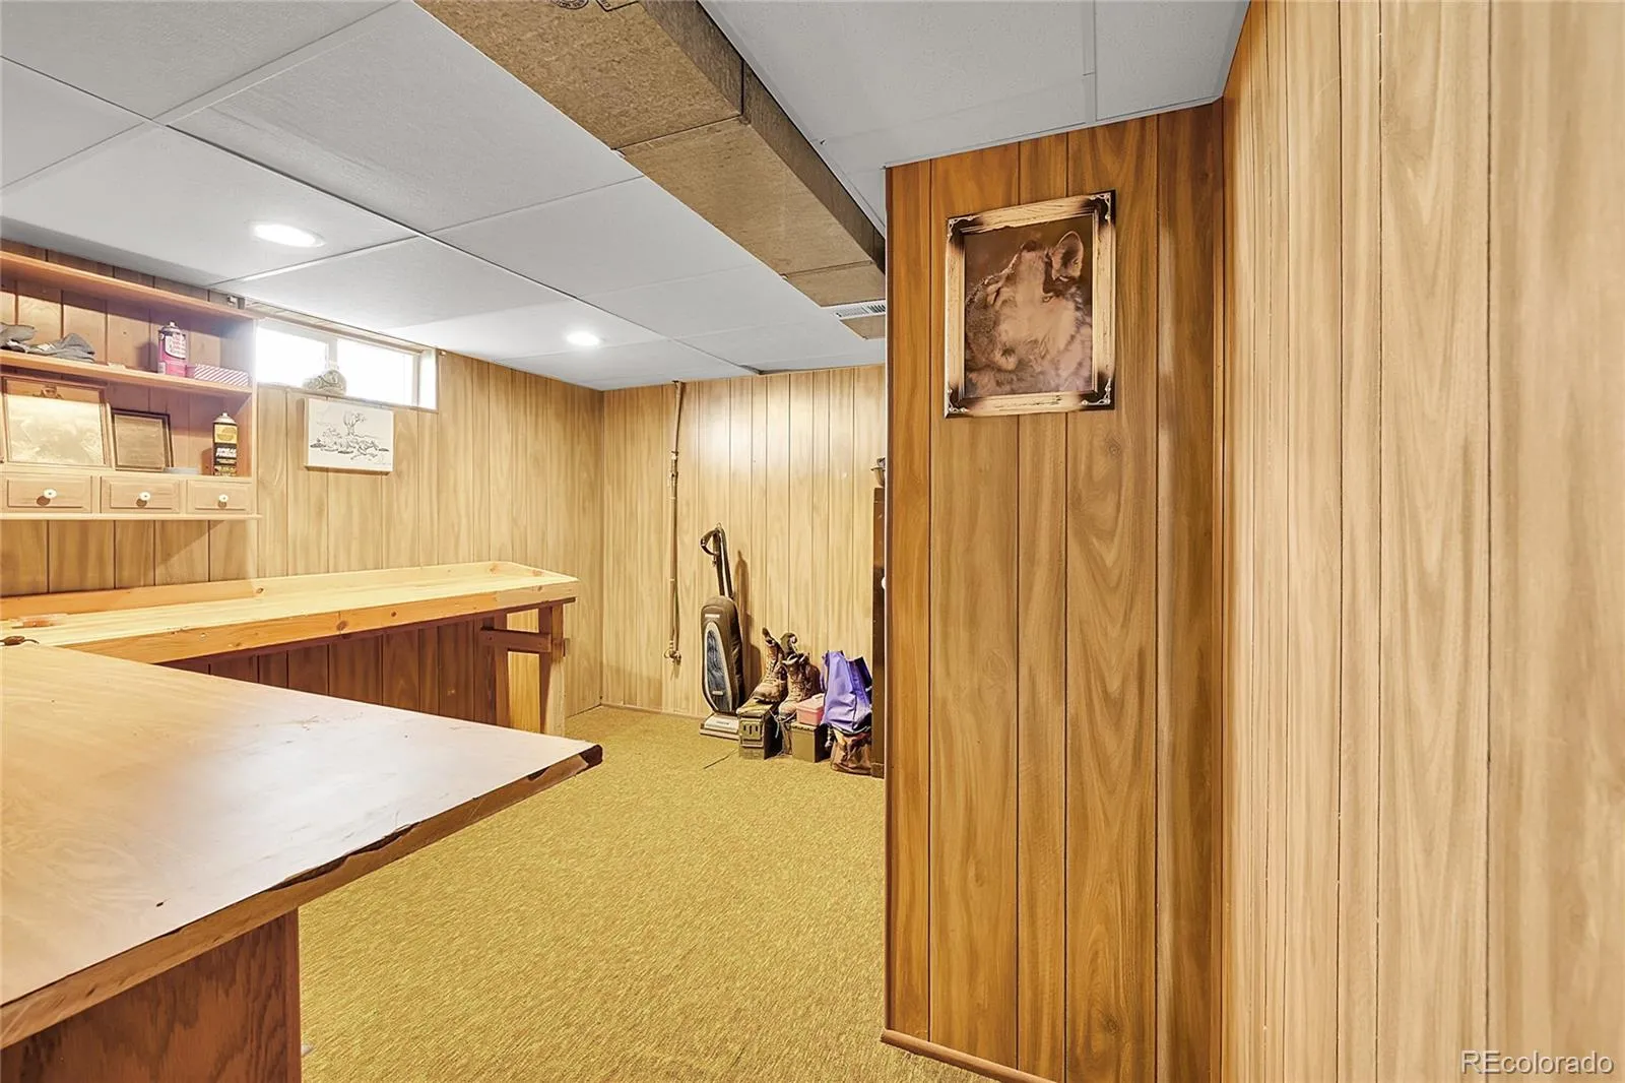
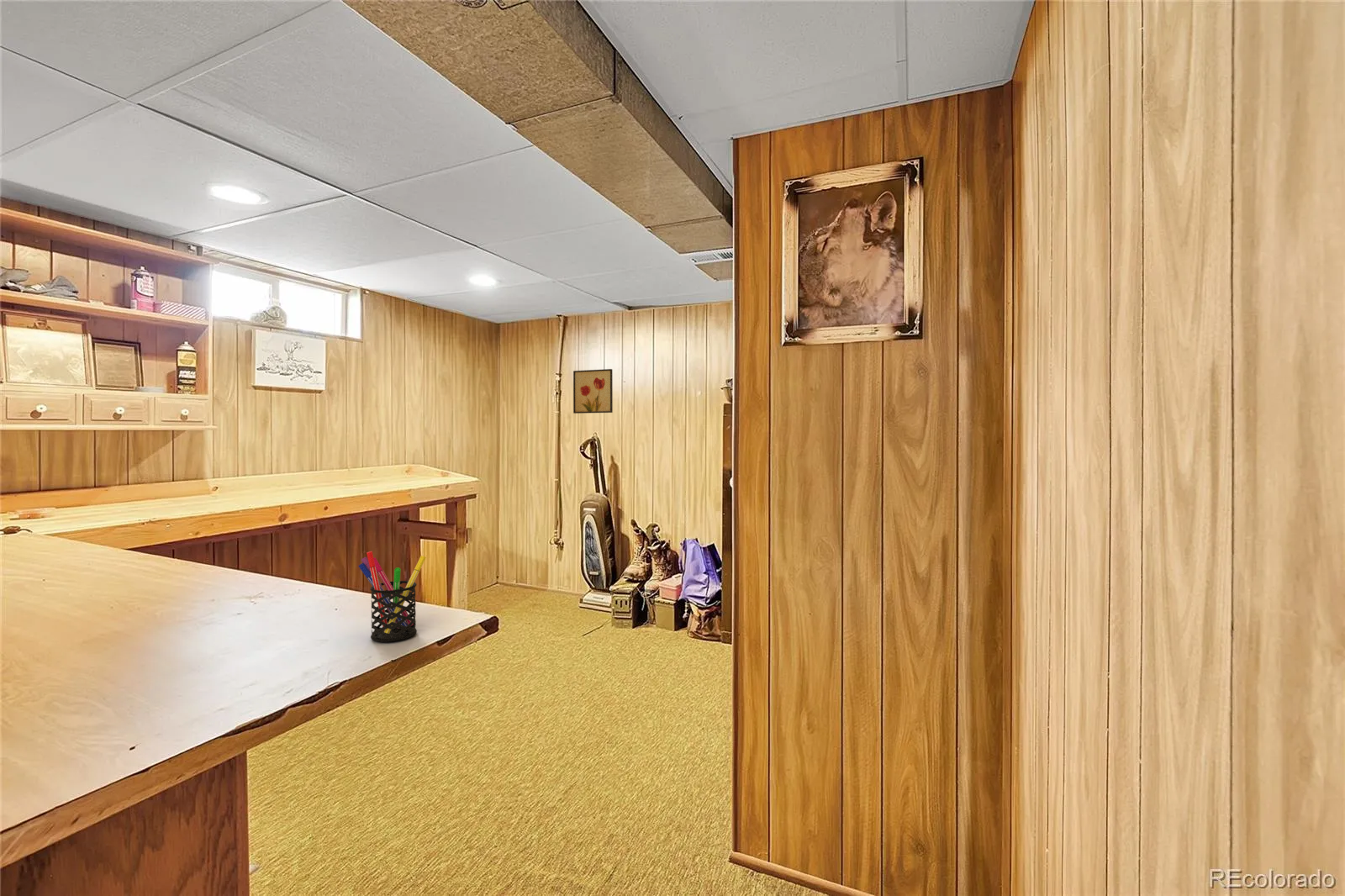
+ wall art (593, 391)
+ pen holder (392, 593)
